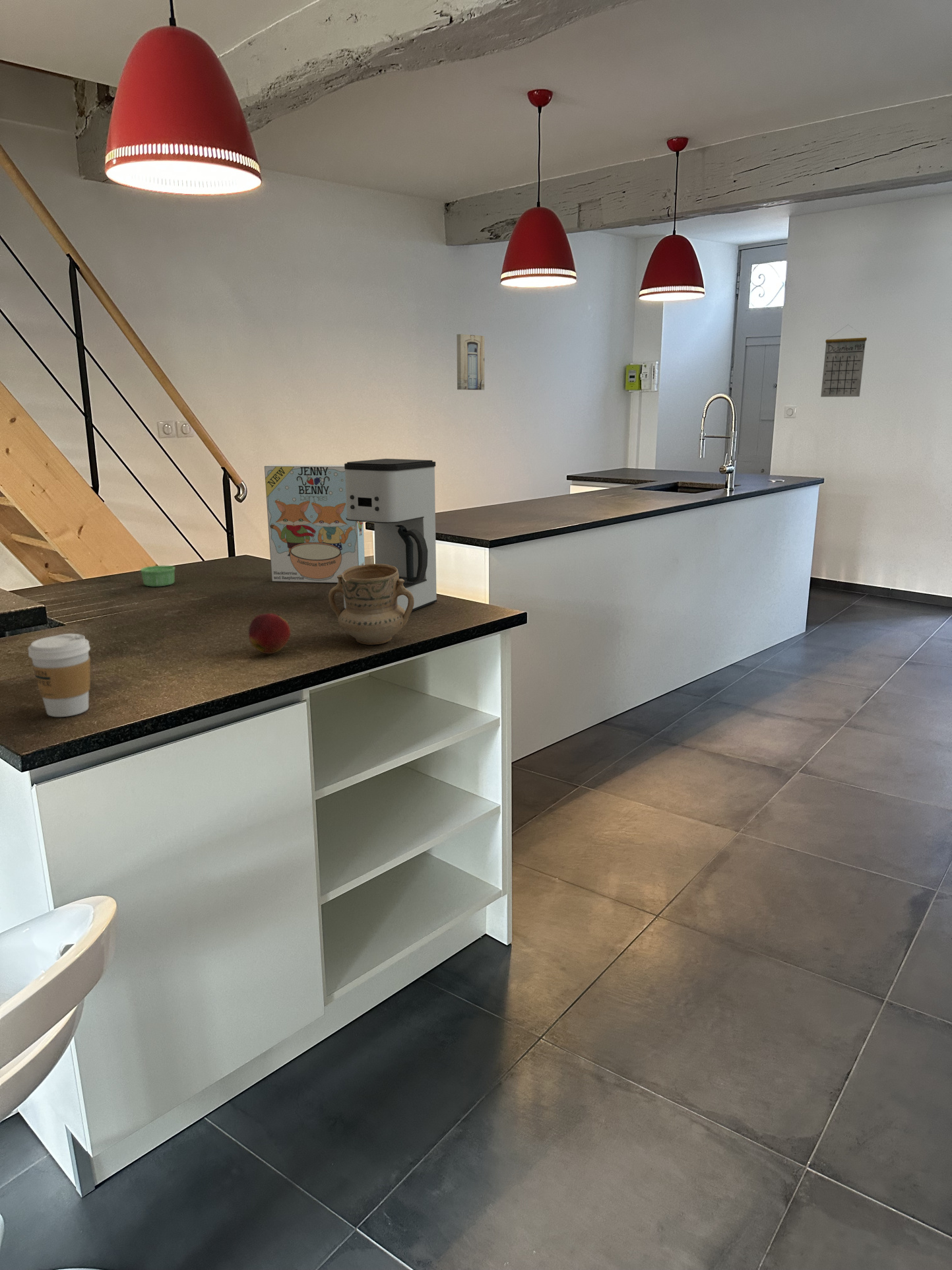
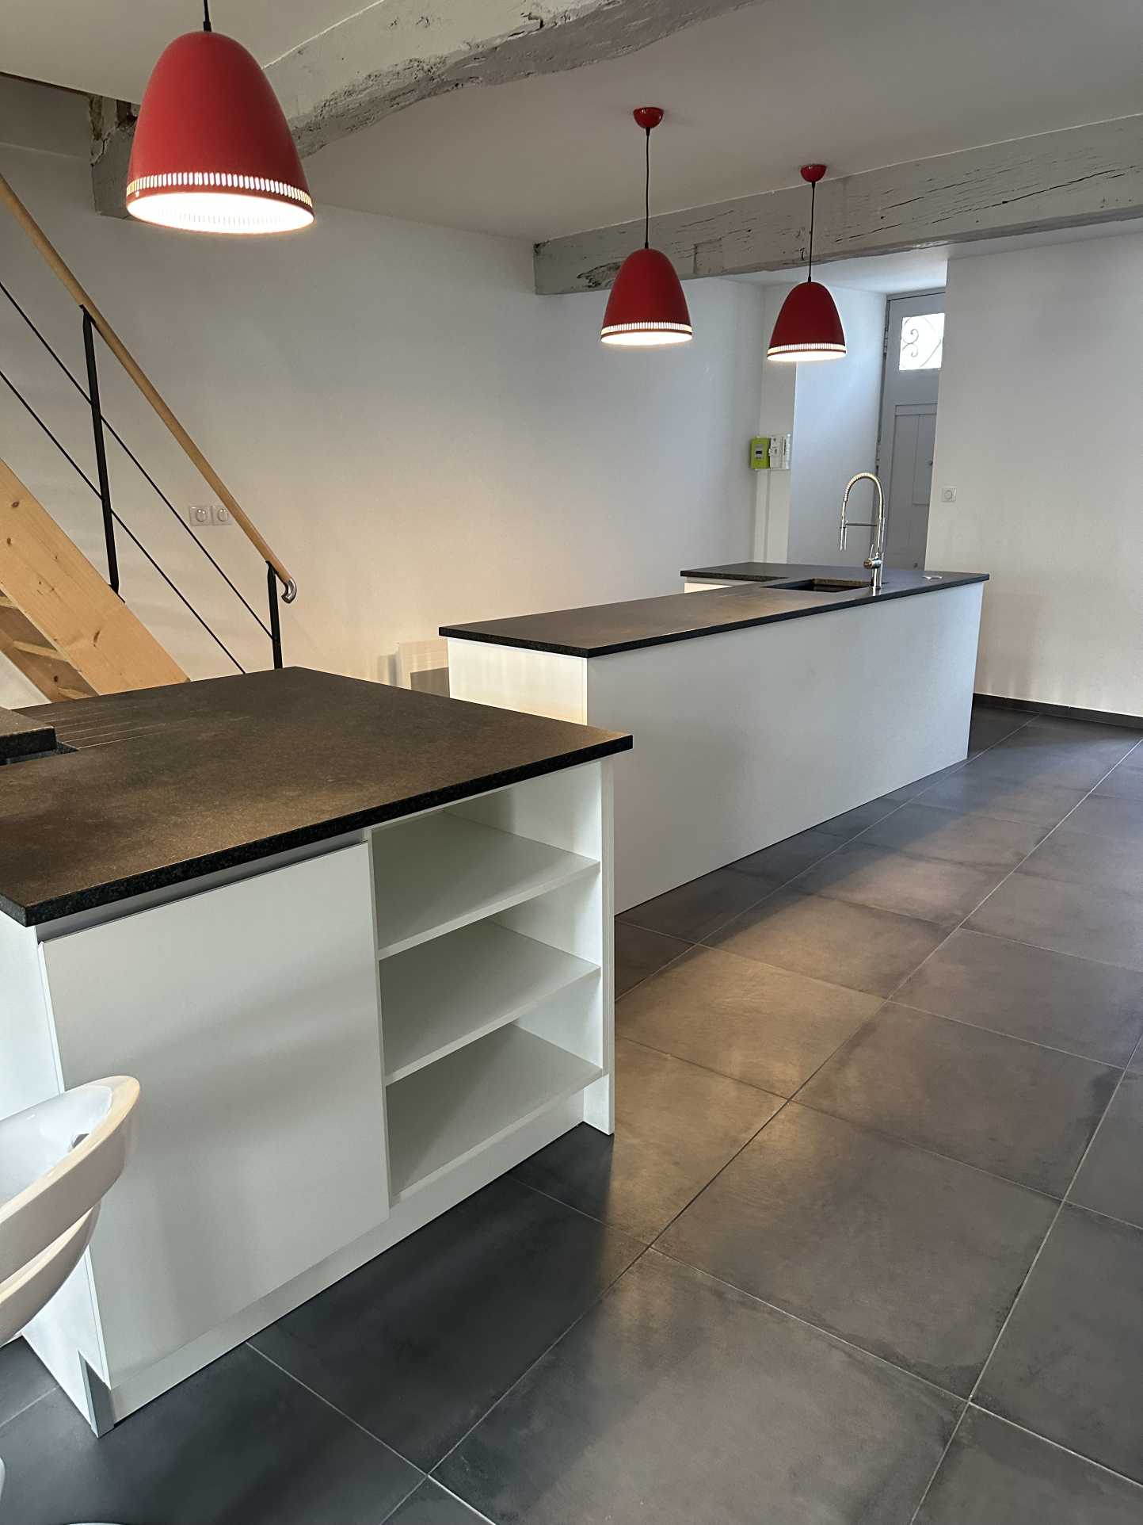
- wall art (470, 362)
- cereal box (316, 523)
- apple (269, 632)
- ramekin (158, 576)
- mug (371, 605)
- calendar (843, 360)
- coffee maker (391, 535)
- coffee cup (63, 674)
